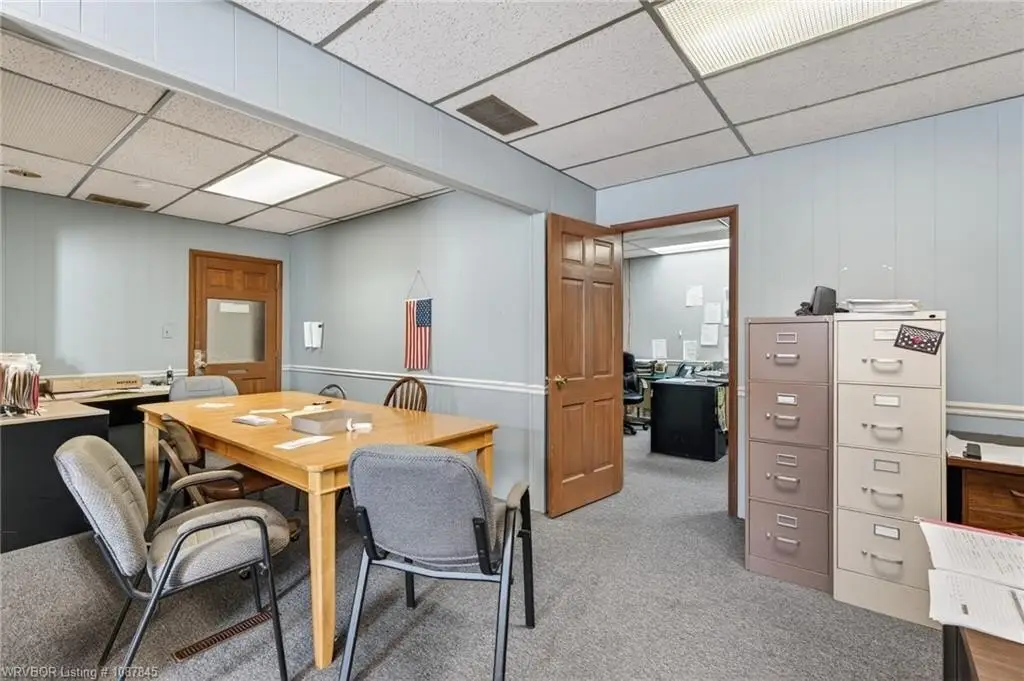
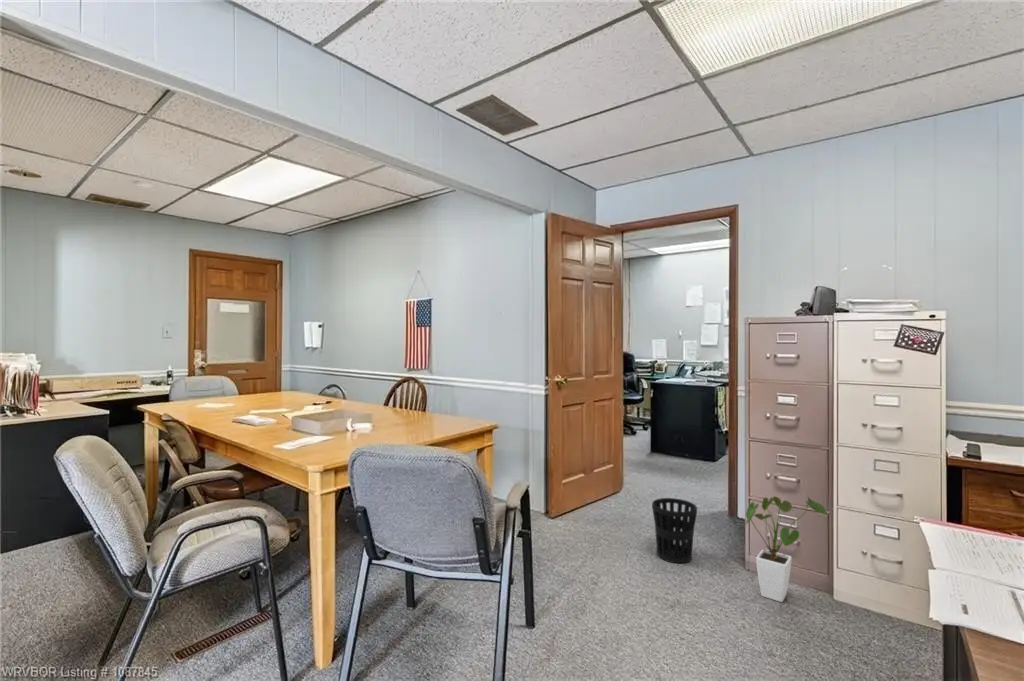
+ wastebasket (673, 530)
+ house plant (784, 546)
